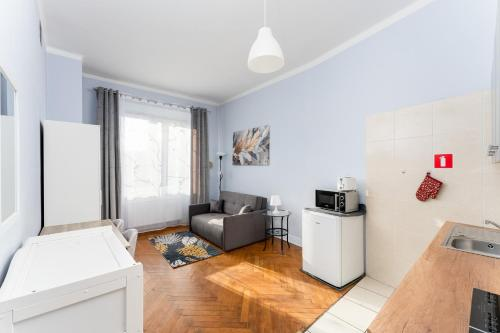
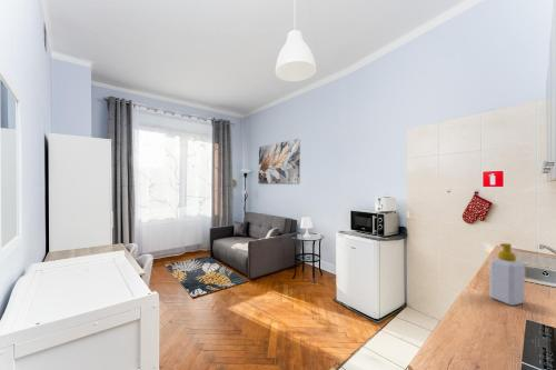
+ soap bottle (506, 271)
